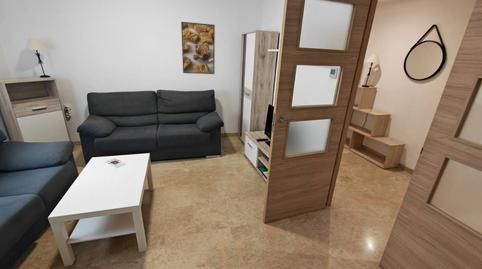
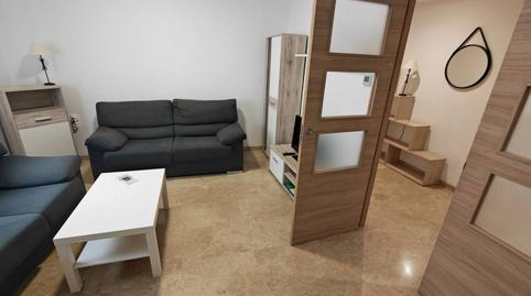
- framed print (198, 49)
